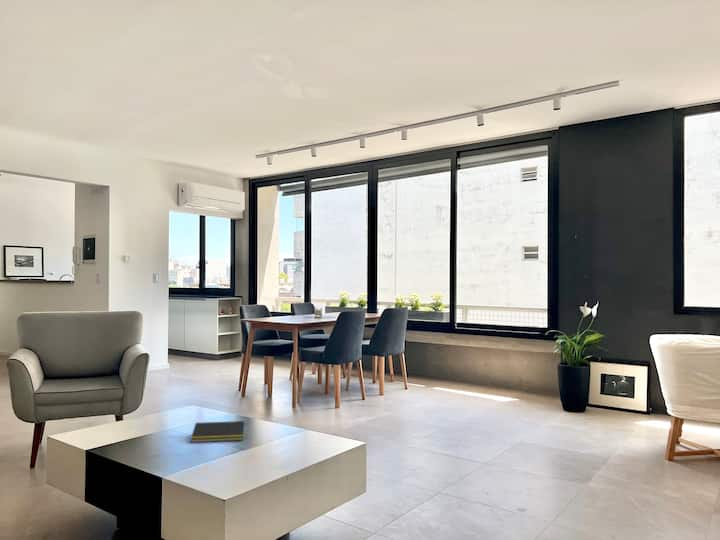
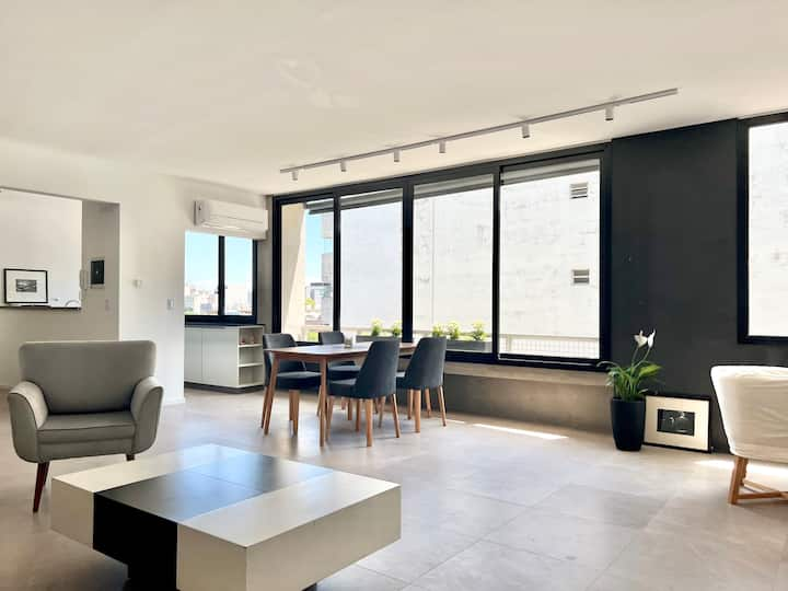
- notepad (218, 431)
